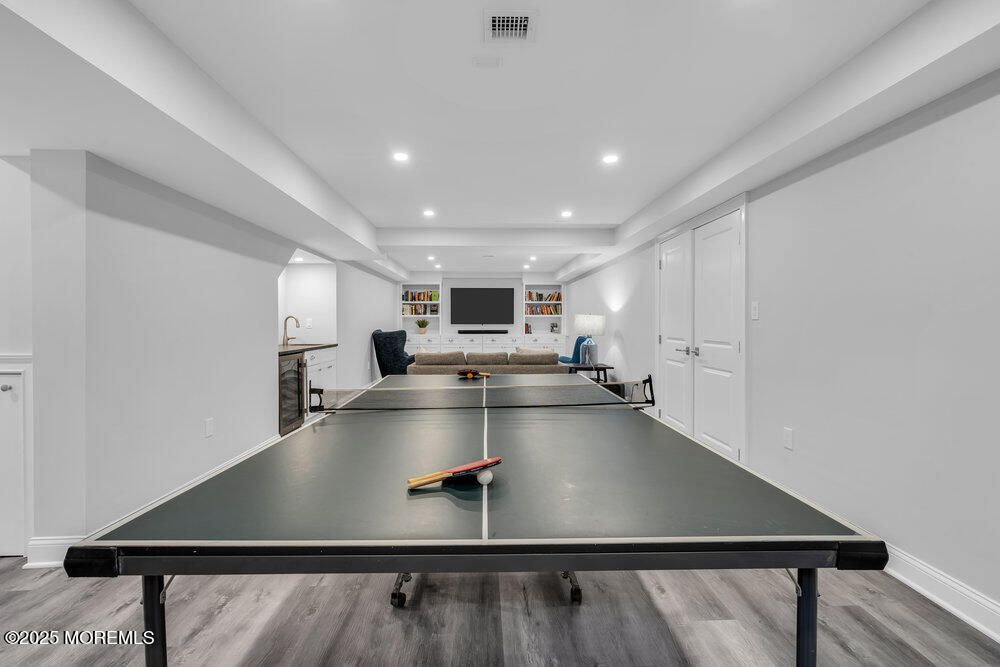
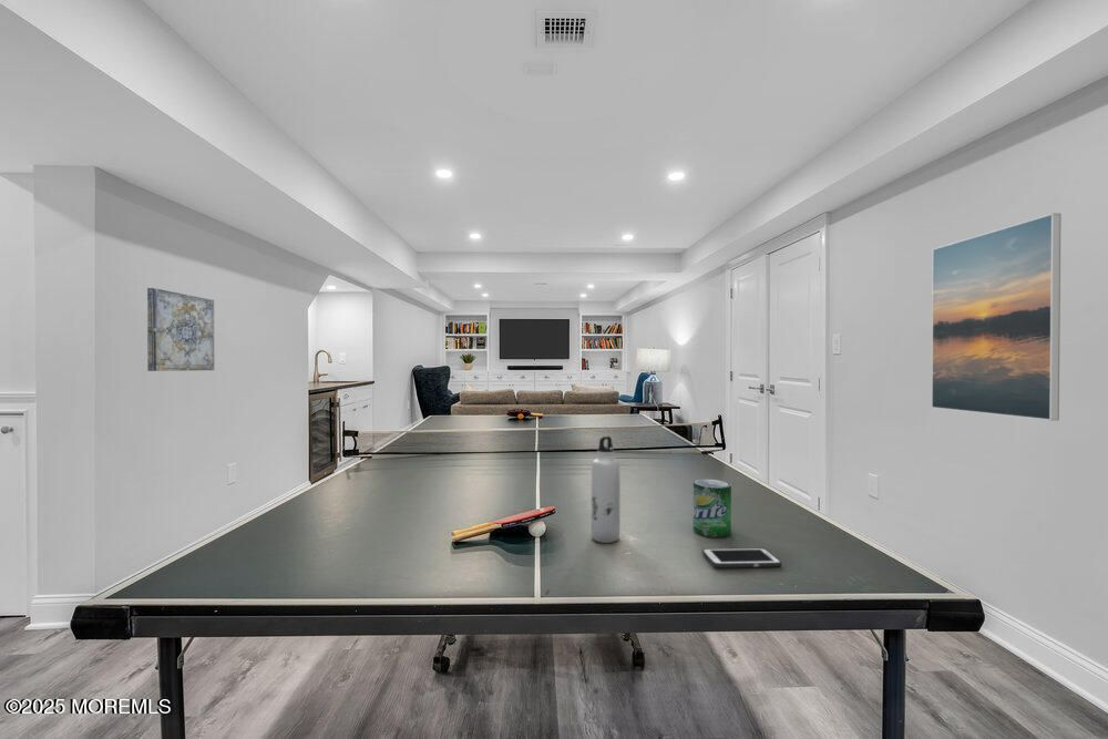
+ beverage can (711, 506)
+ cell phone (740, 557)
+ water bottle (605, 486)
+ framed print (987, 324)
+ wall art (183, 332)
